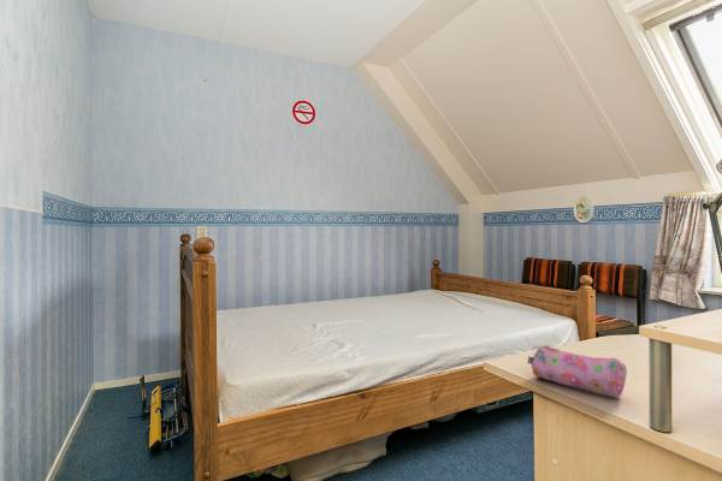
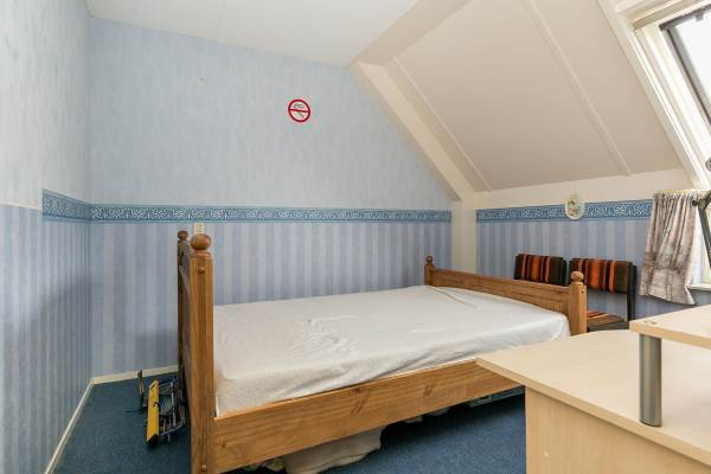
- pencil case (575, 368)
